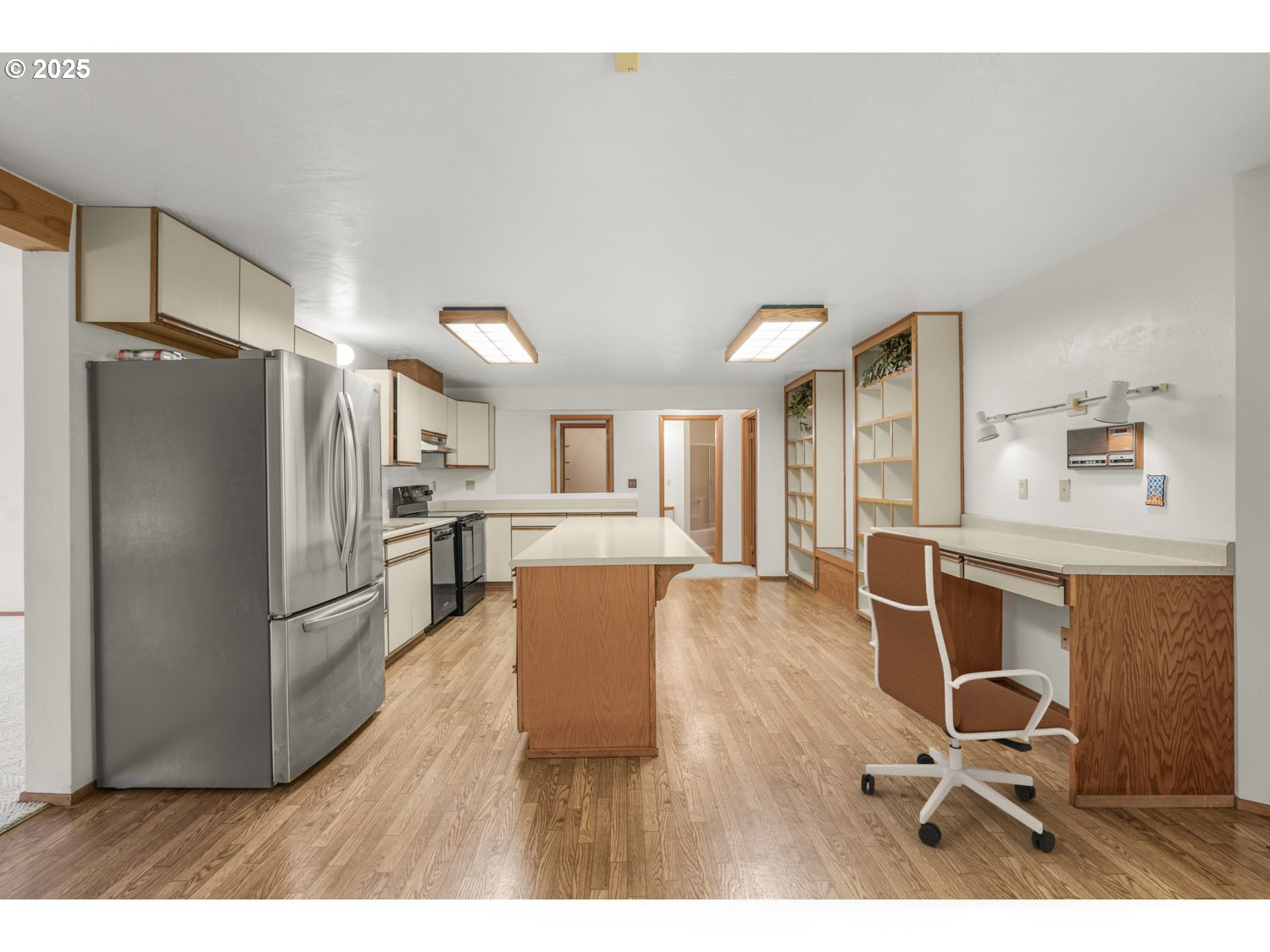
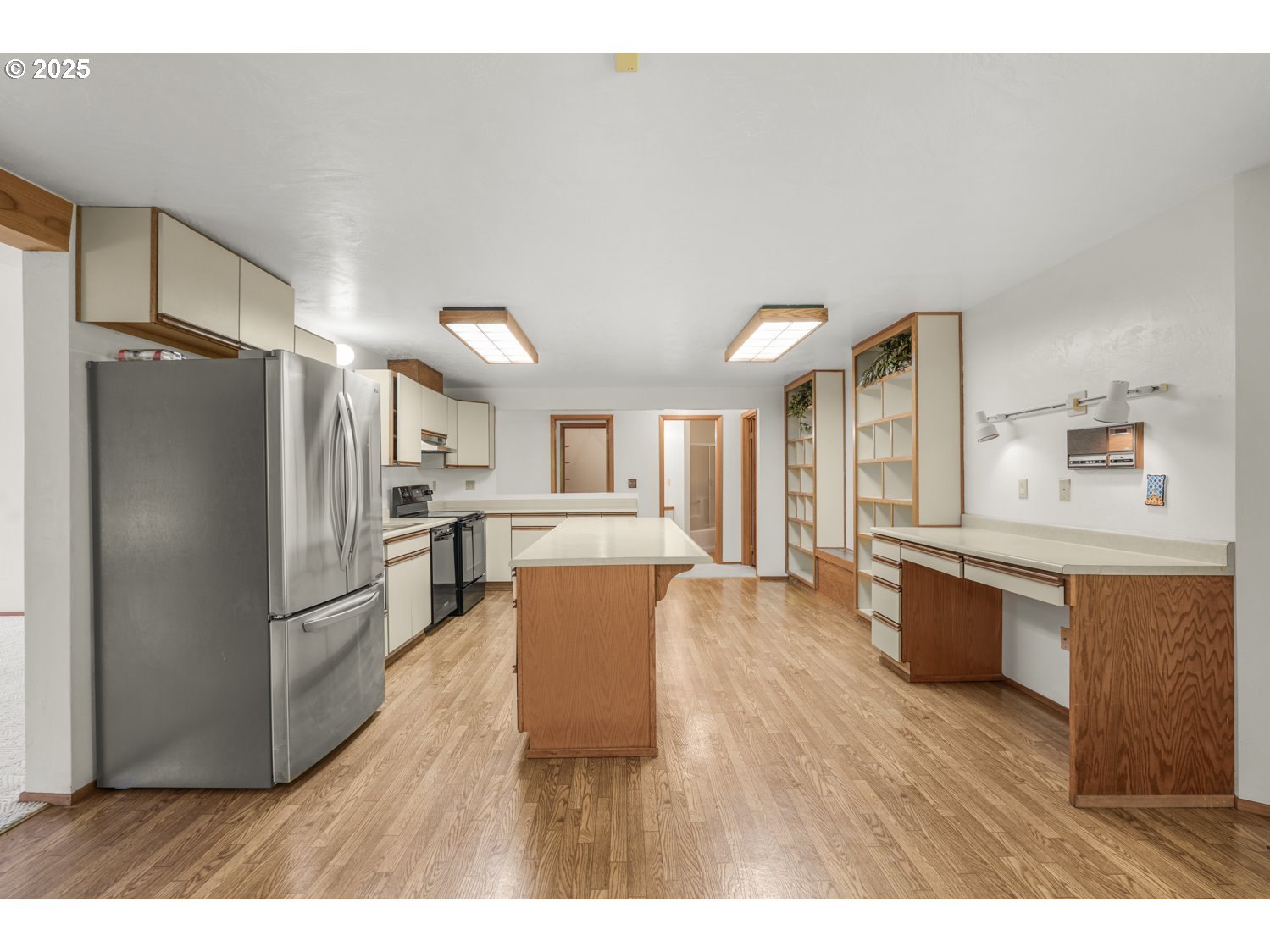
- office chair (964, 674)
